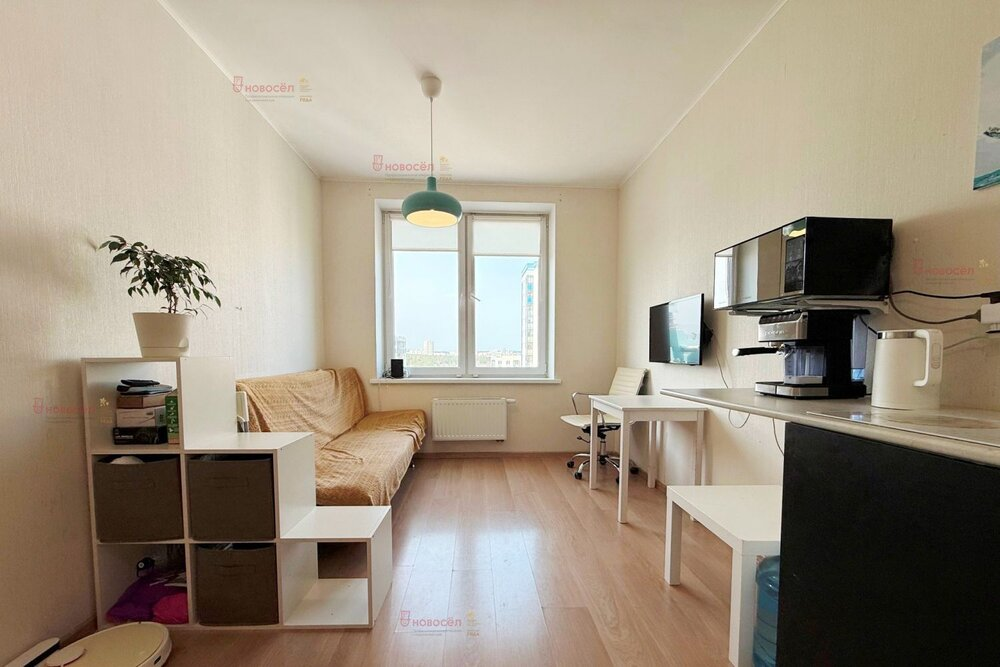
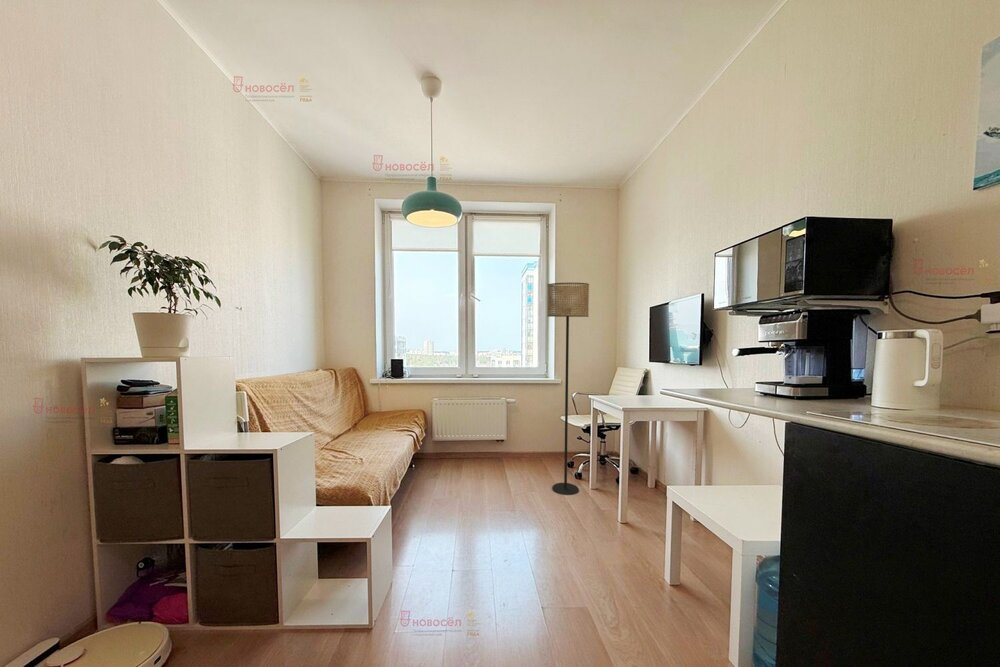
+ floor lamp (566, 388)
